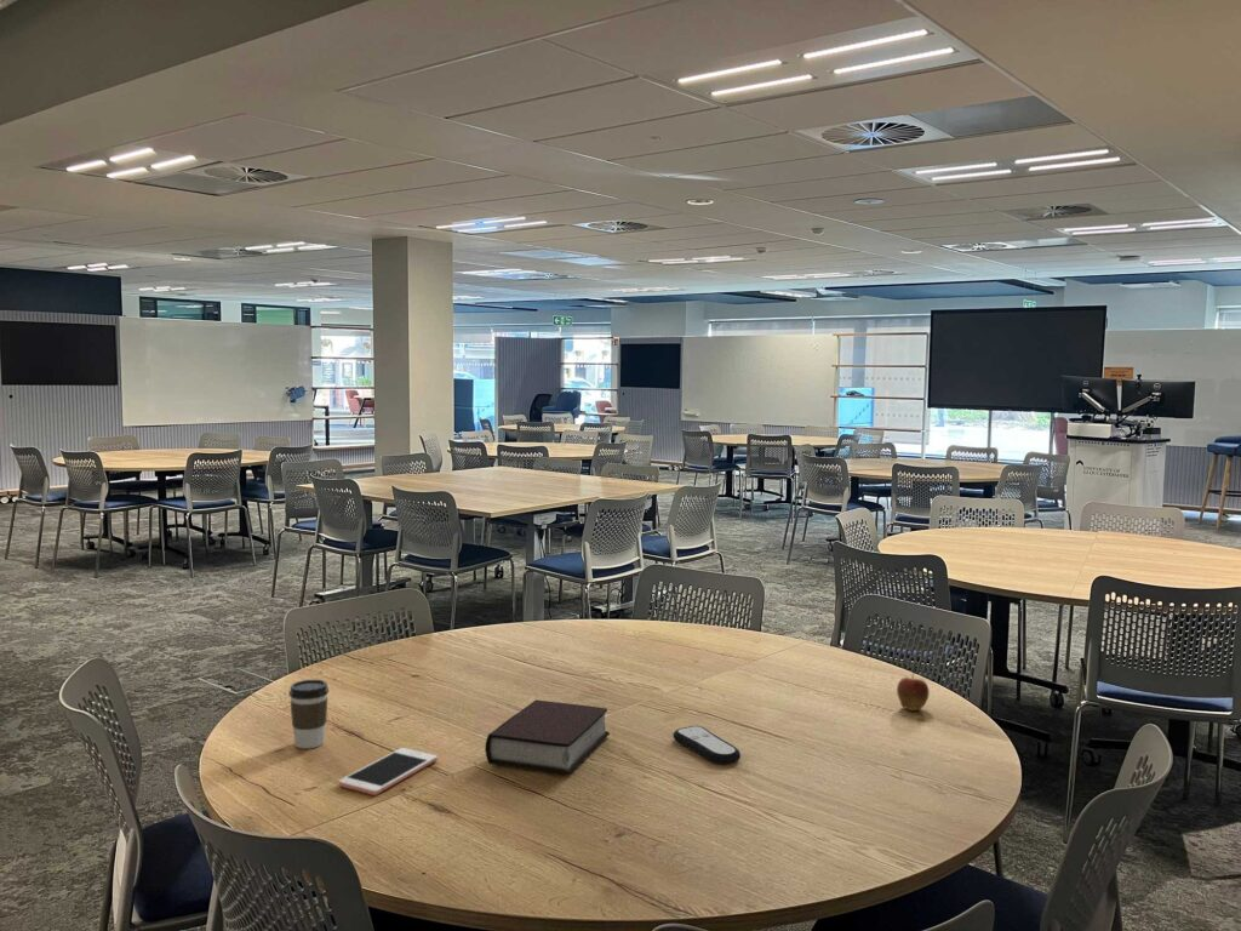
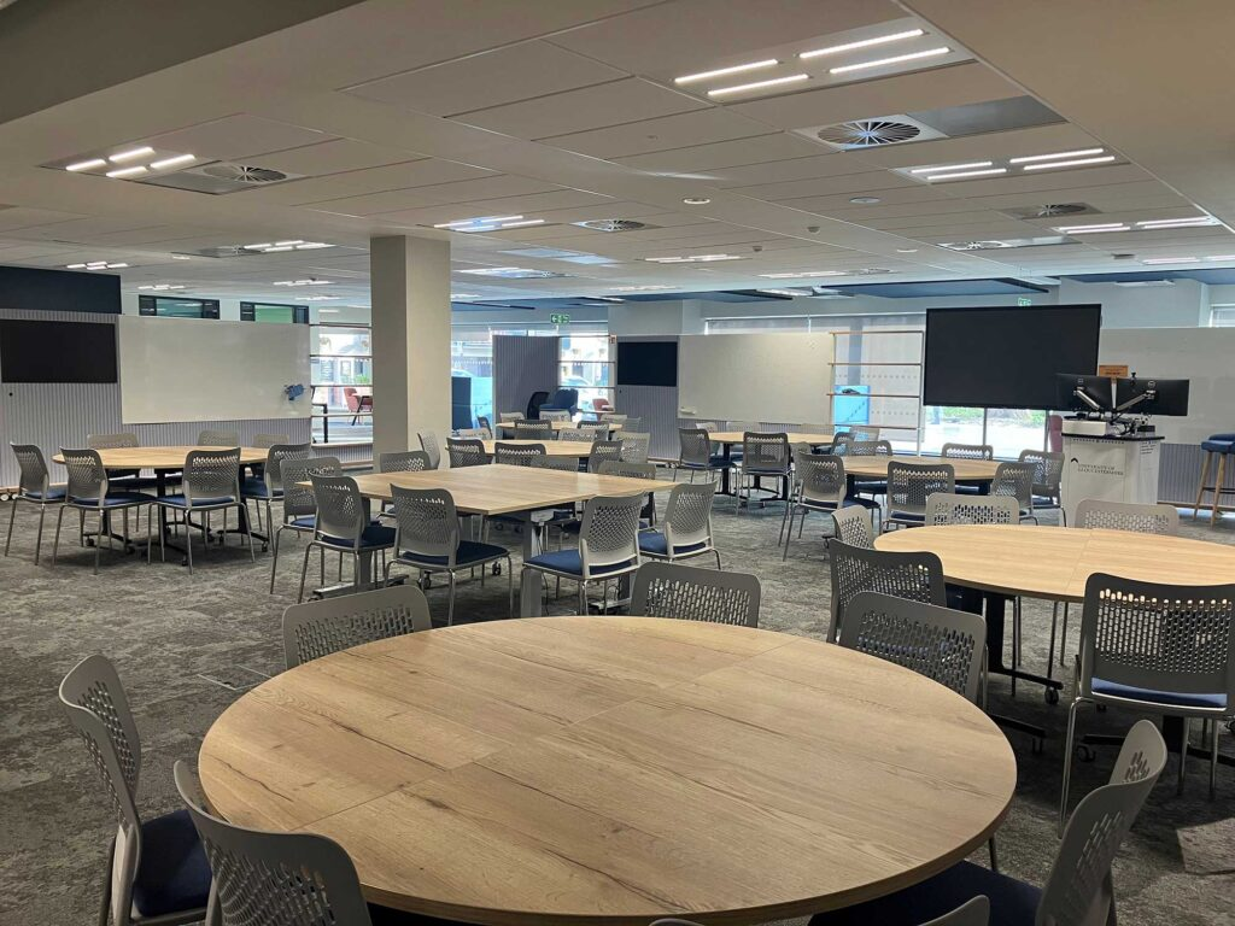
- coffee cup (309, 714)
- bible (549, 733)
- cell phone (389, 770)
- fruit (913, 691)
- remote control (707, 743)
